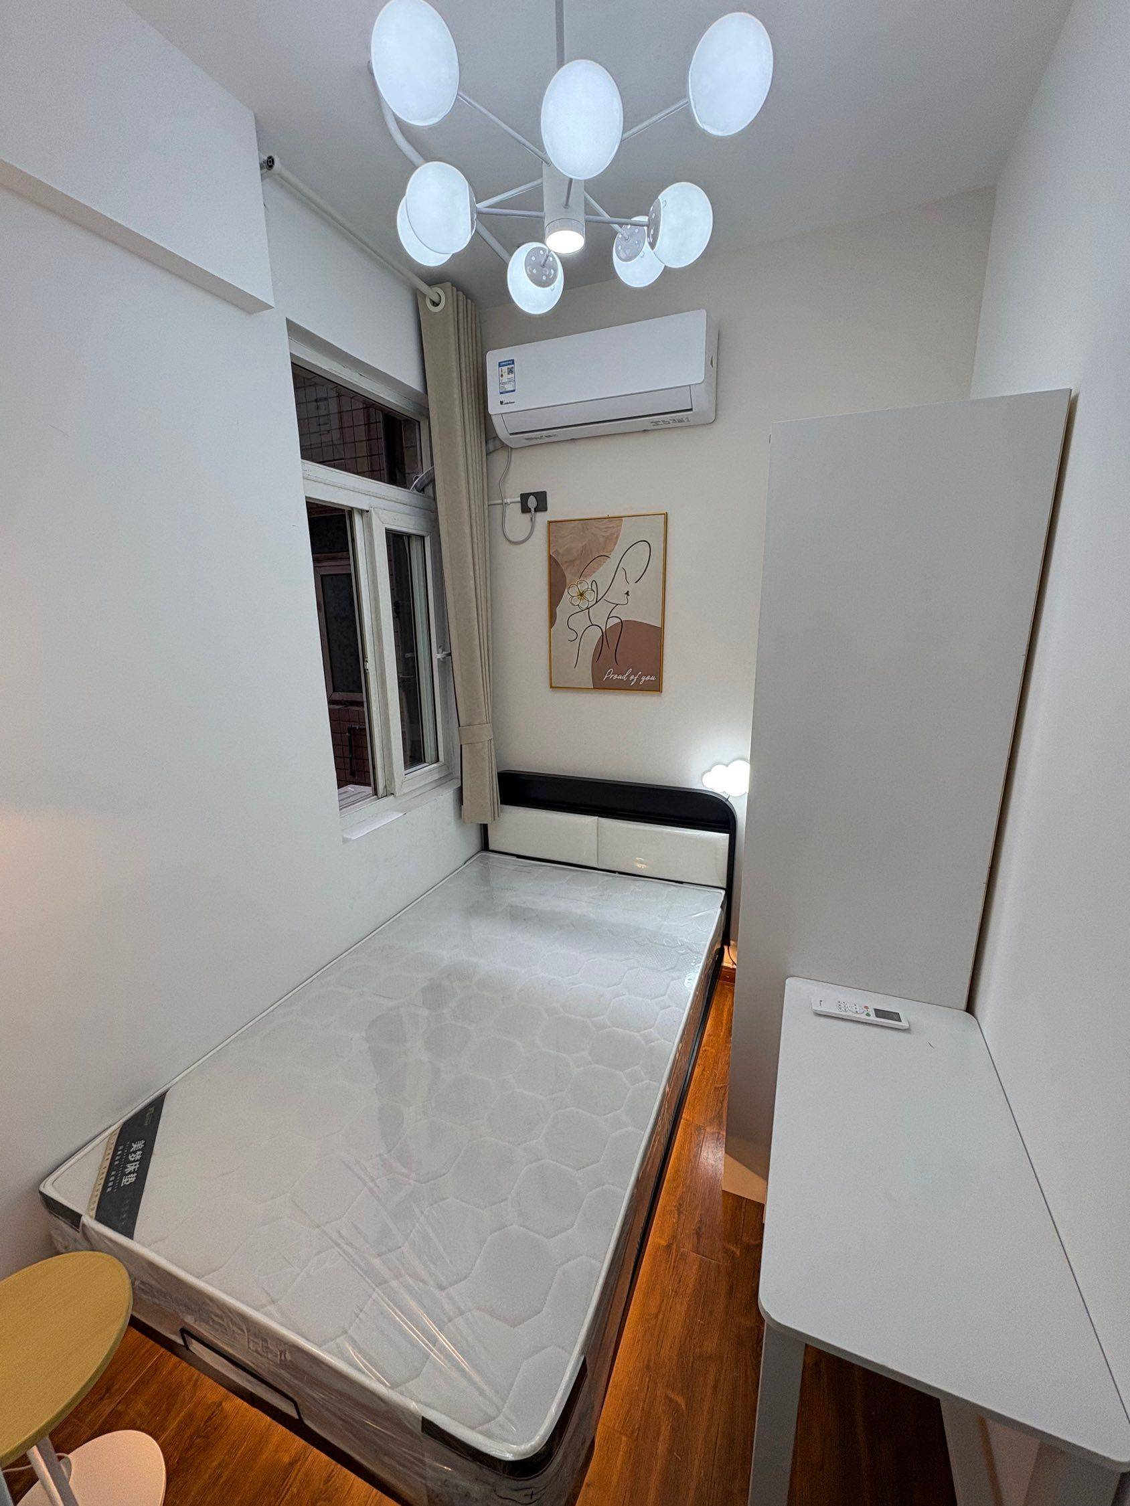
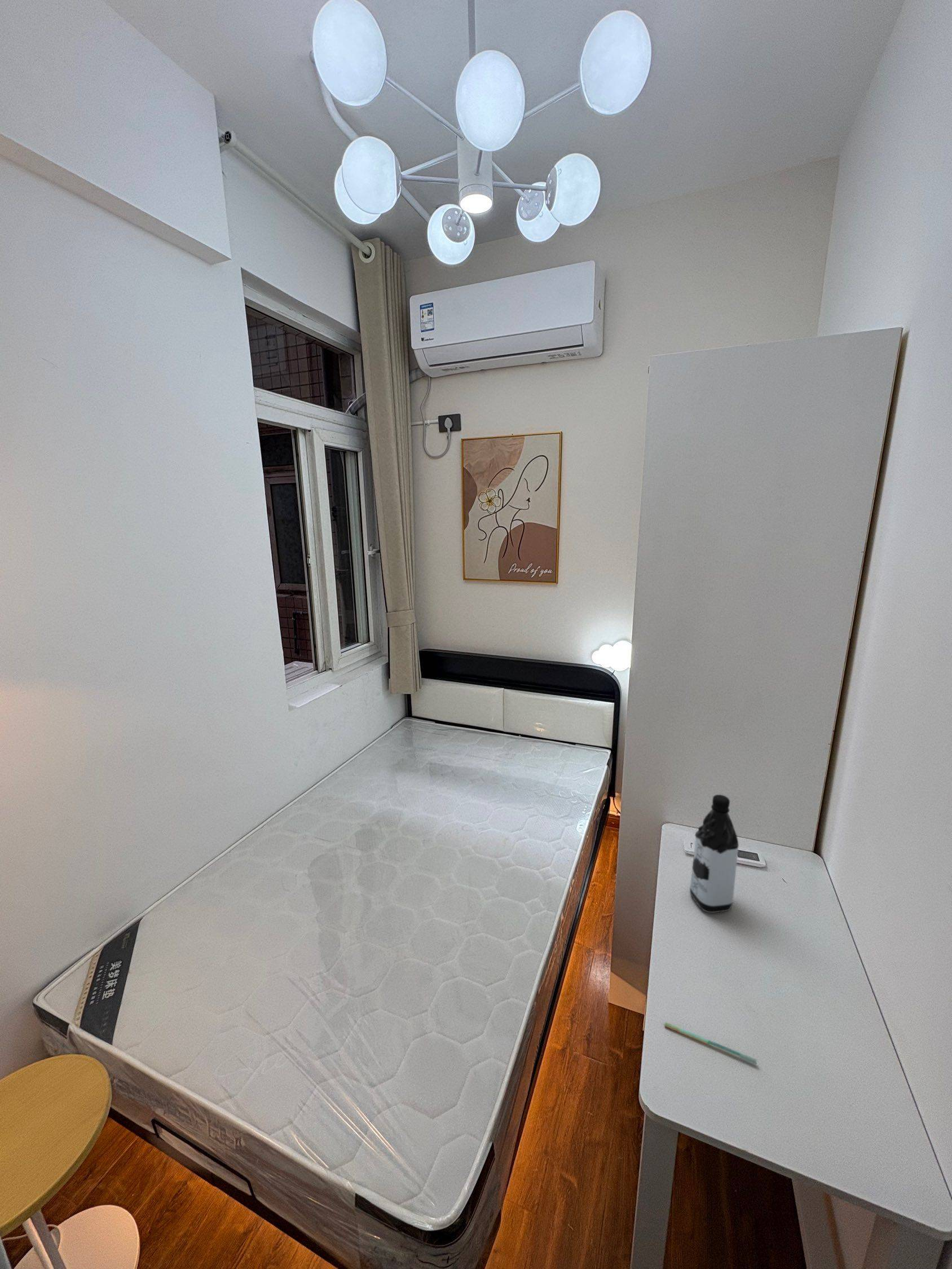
+ water bottle (715, 851)
+ pen (709, 1042)
